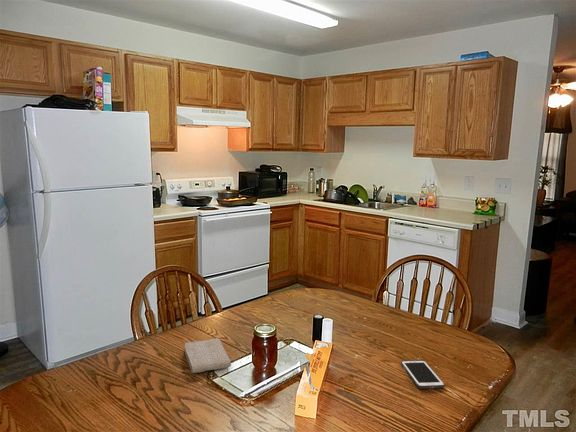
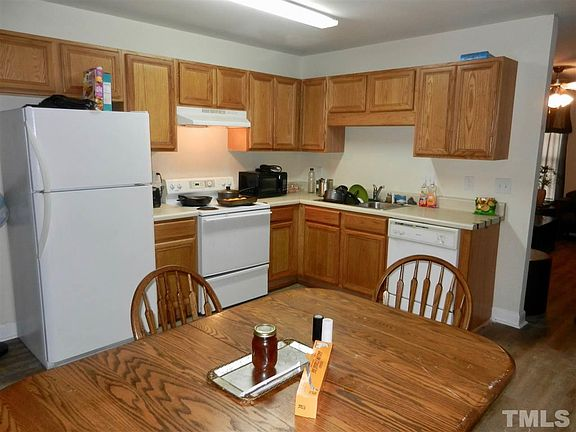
- washcloth (206, 353)
- cell phone (421, 373)
